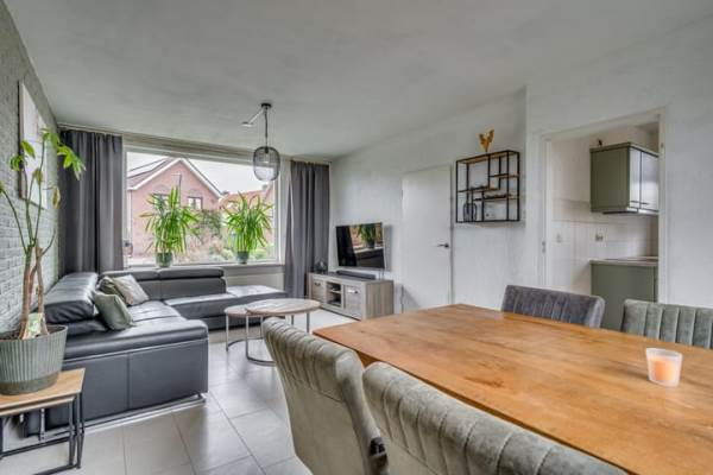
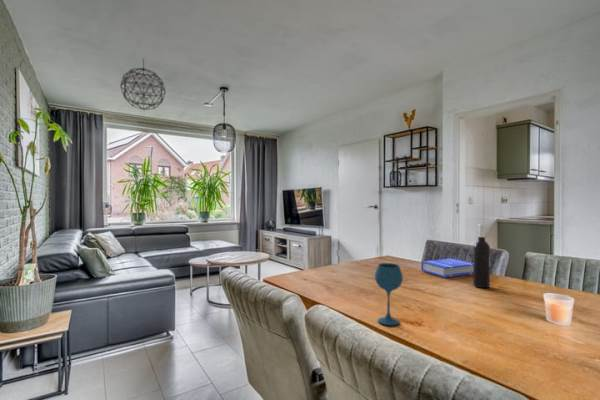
+ book (448, 267)
+ pendant light (143, 83)
+ wineglass (388, 293)
+ wine bottle (481, 255)
